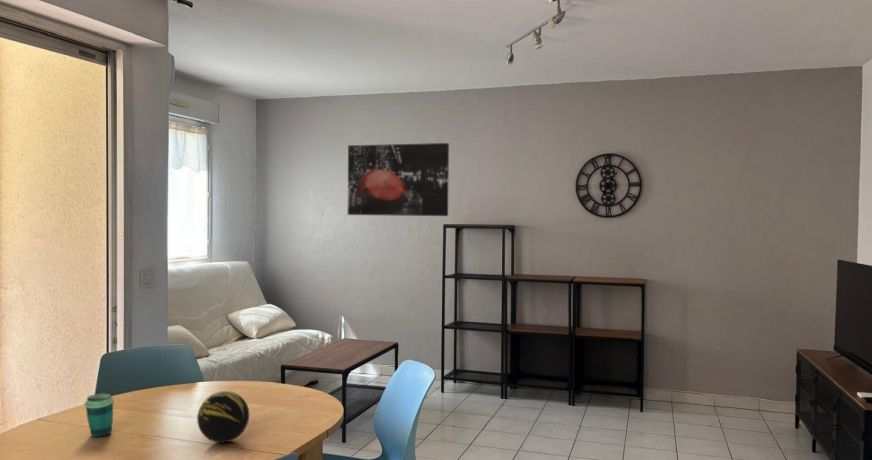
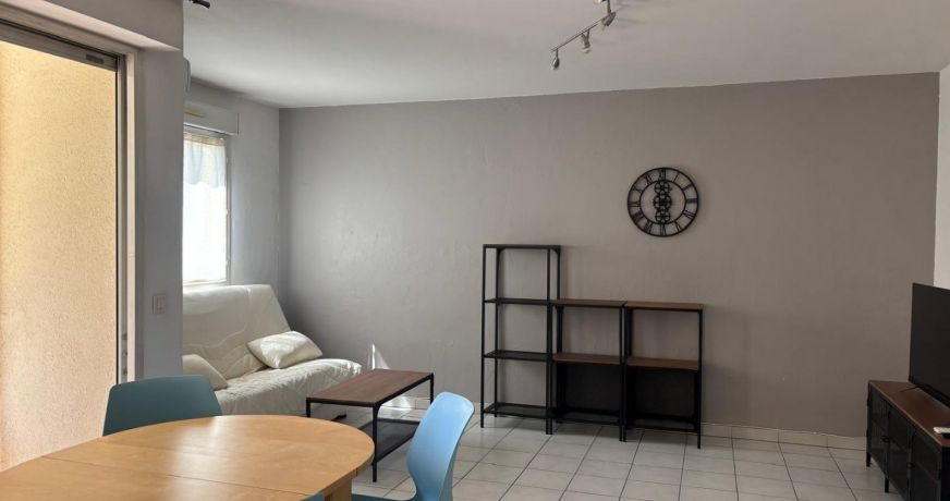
- cup (99, 415)
- wall art (397, 180)
- decorative orb (223, 416)
